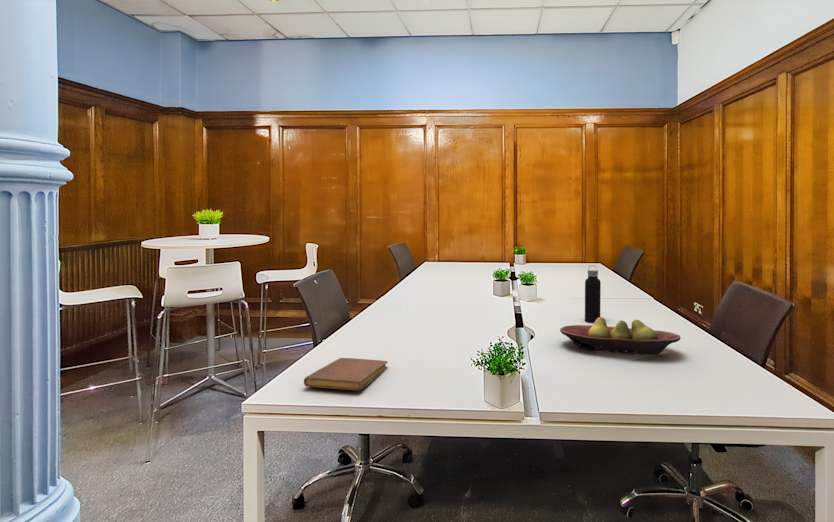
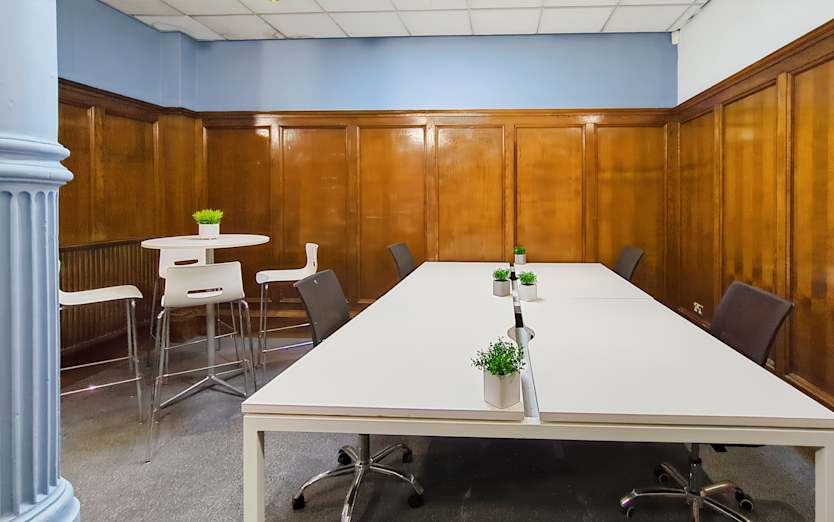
- fruit bowl (617, 333)
- water bottle (592, 293)
- notebook (348, 372)
